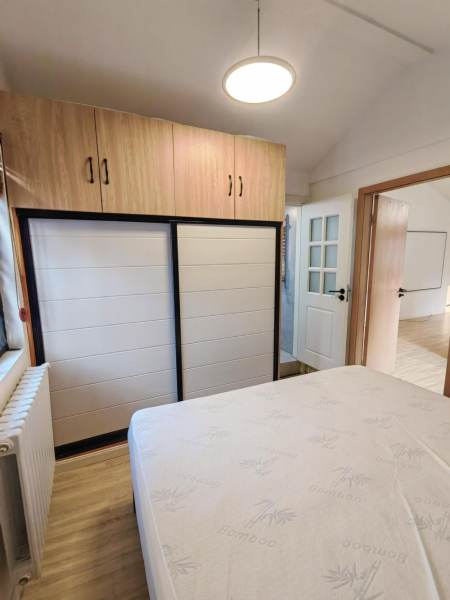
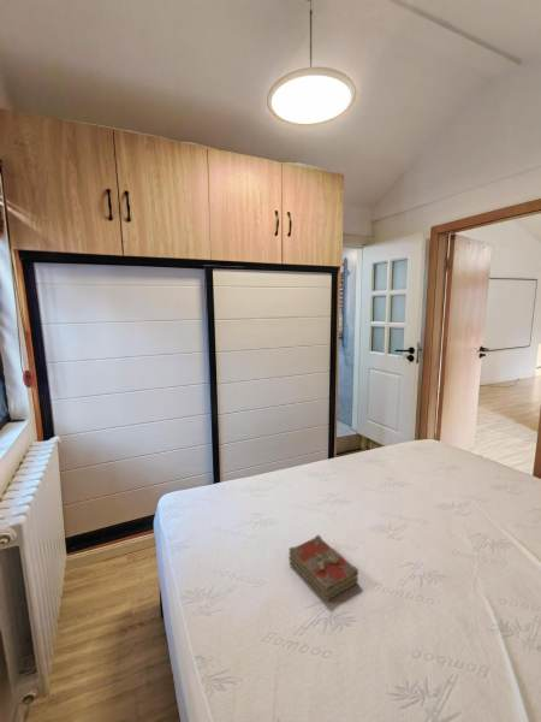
+ book (322, 563)
